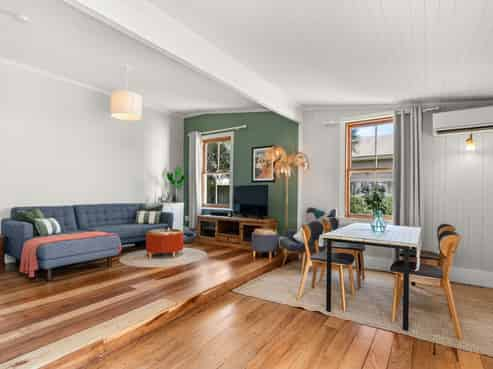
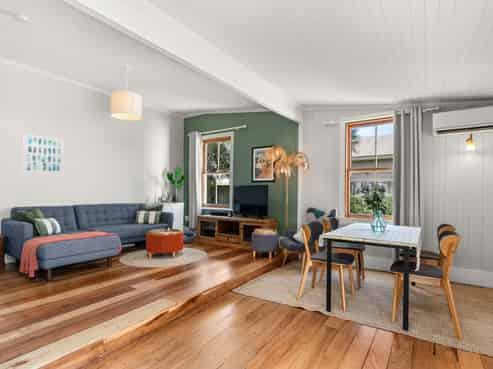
+ wall art (44, 155)
